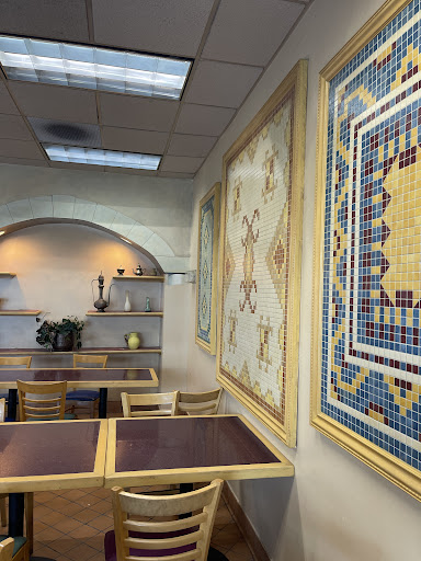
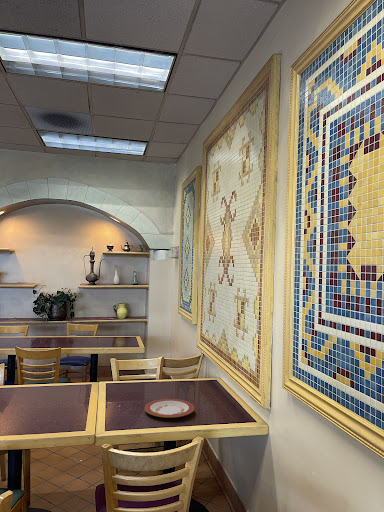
+ plate (169, 409)
